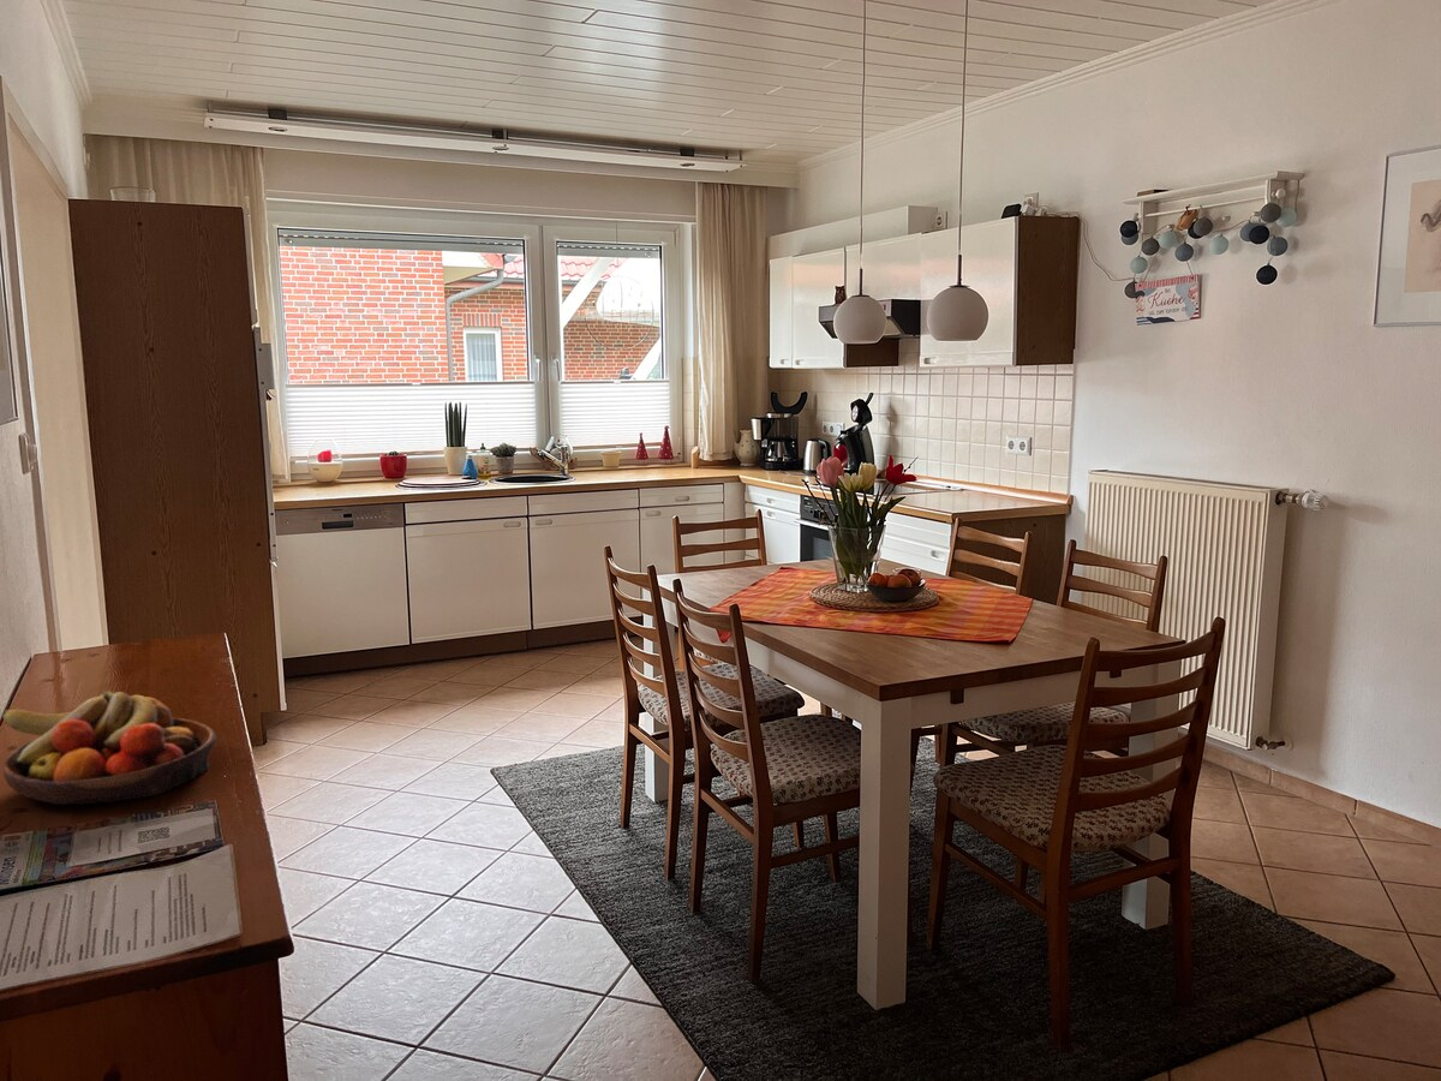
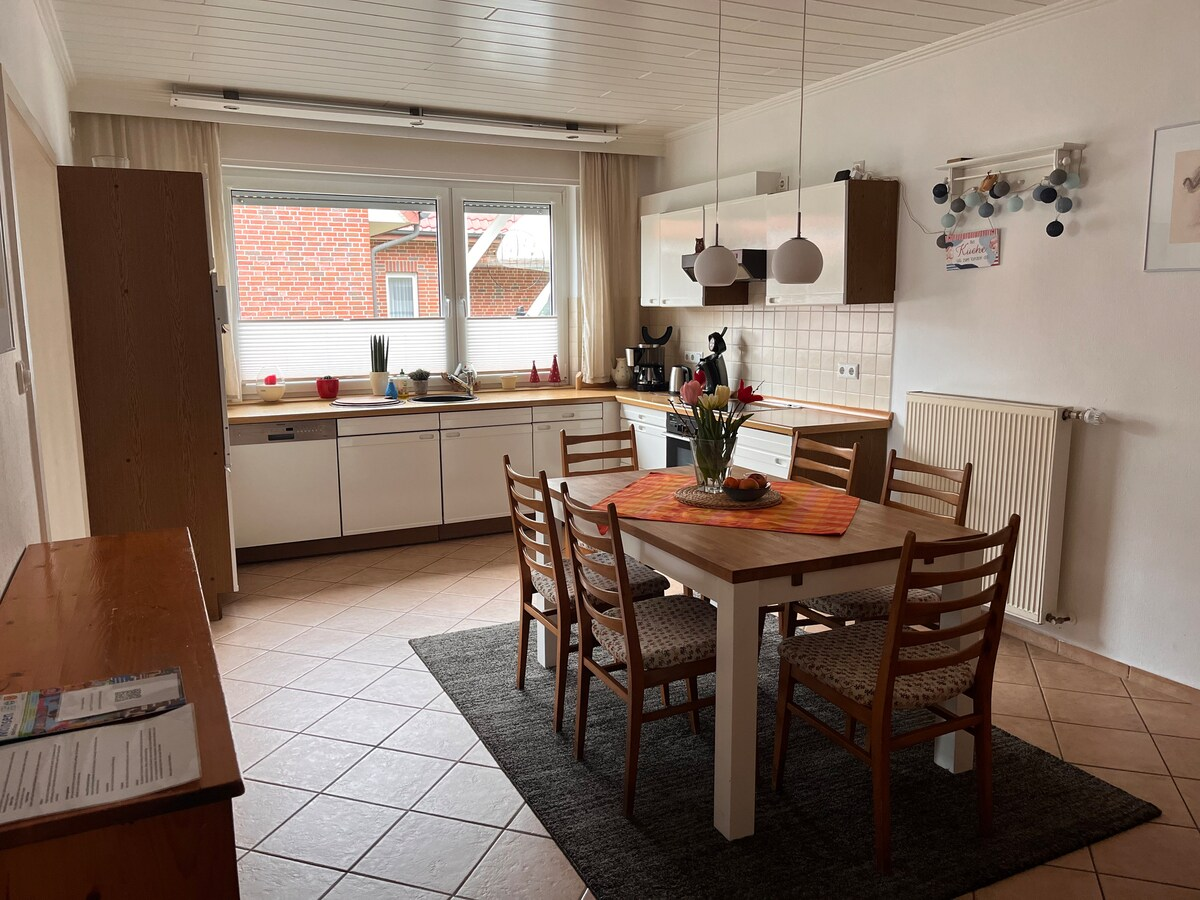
- fruit bowl (109, 740)
